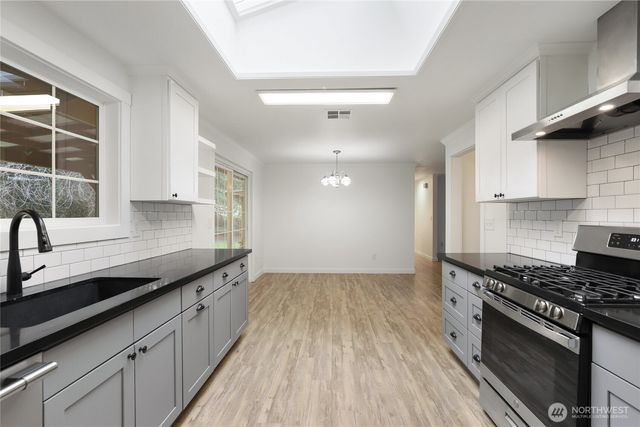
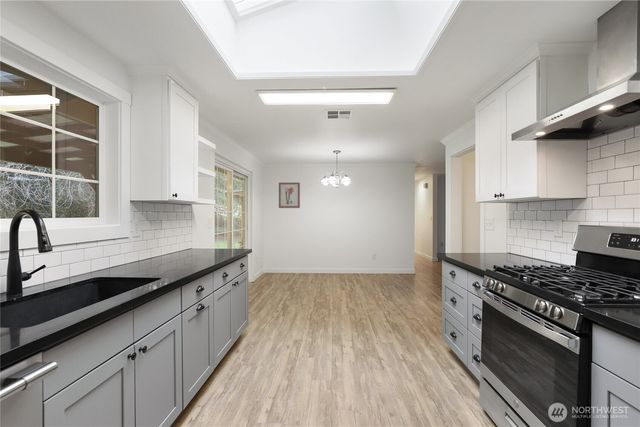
+ wall art (289, 195)
